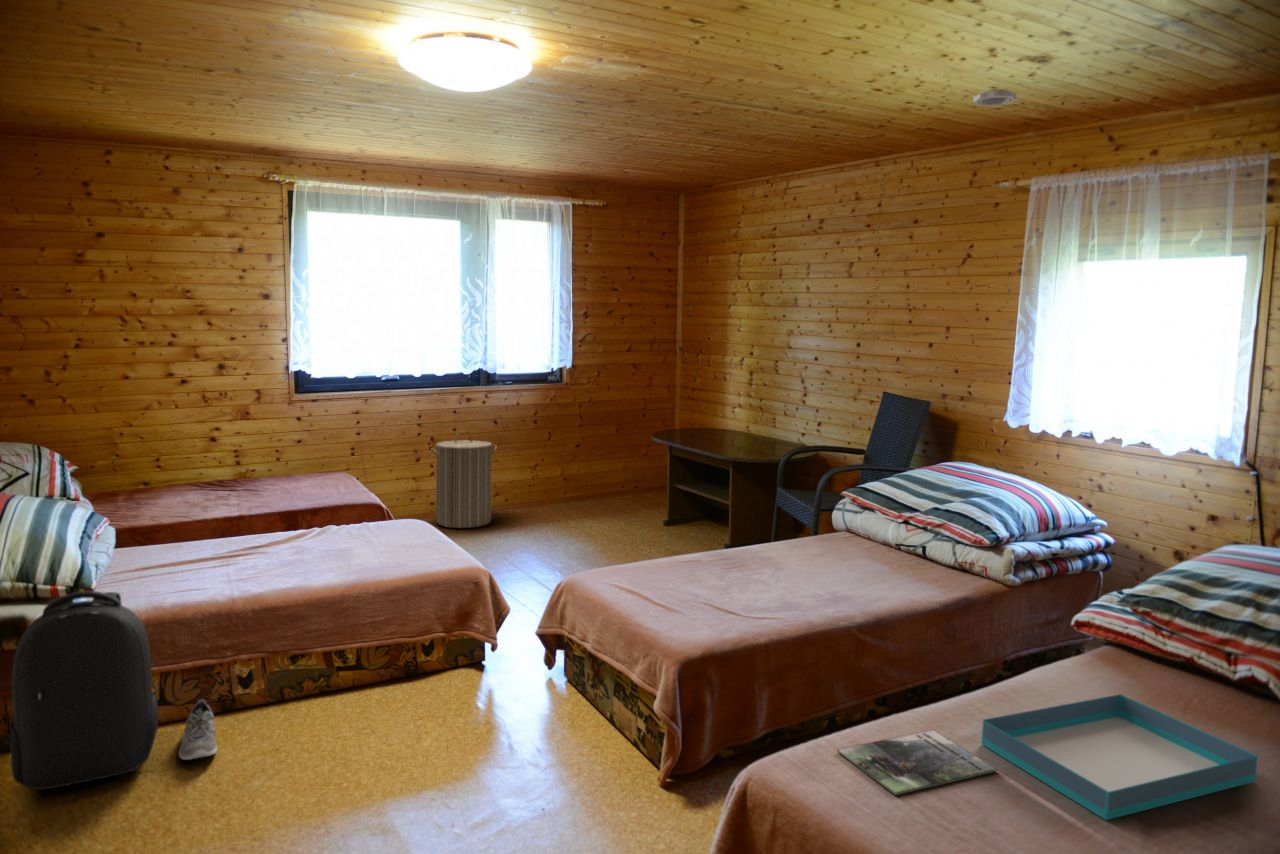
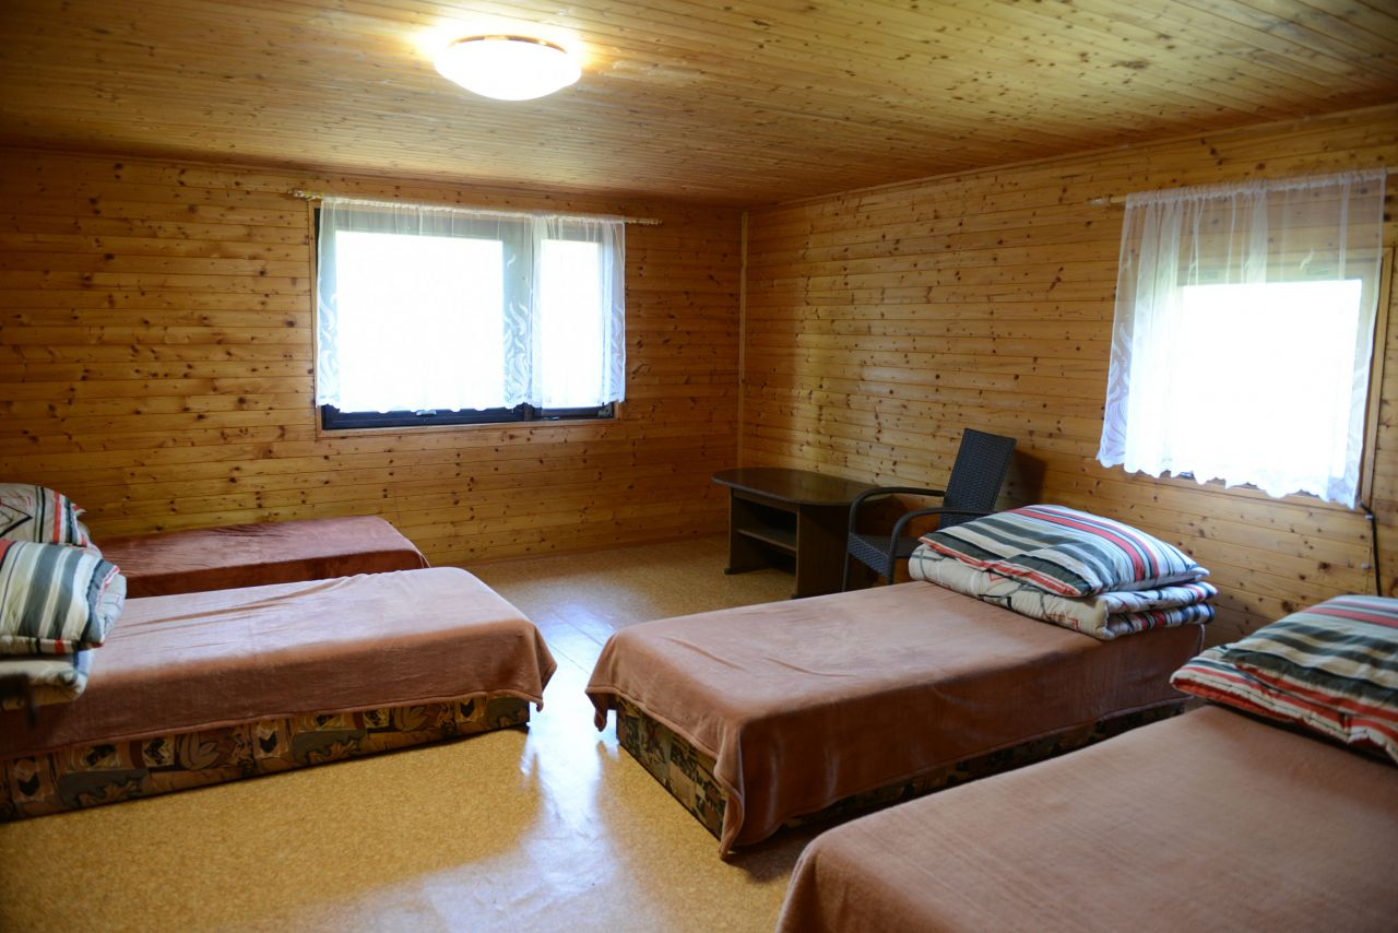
- tray (1114, 749)
- laundry hamper (464, 476)
- magazine (915, 760)
- backpack (85, 681)
- sneaker (196, 729)
- smoke detector (994, 95)
